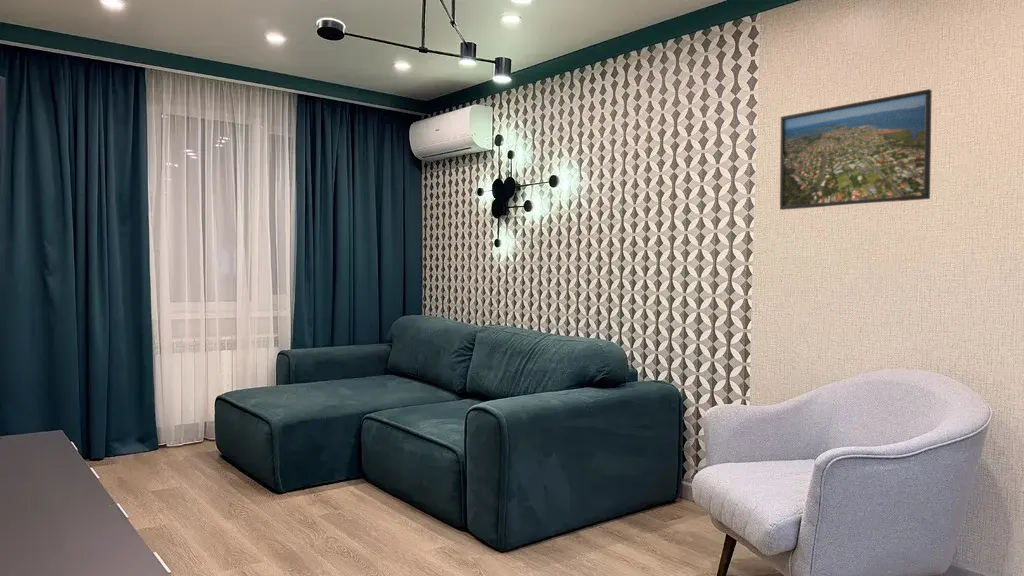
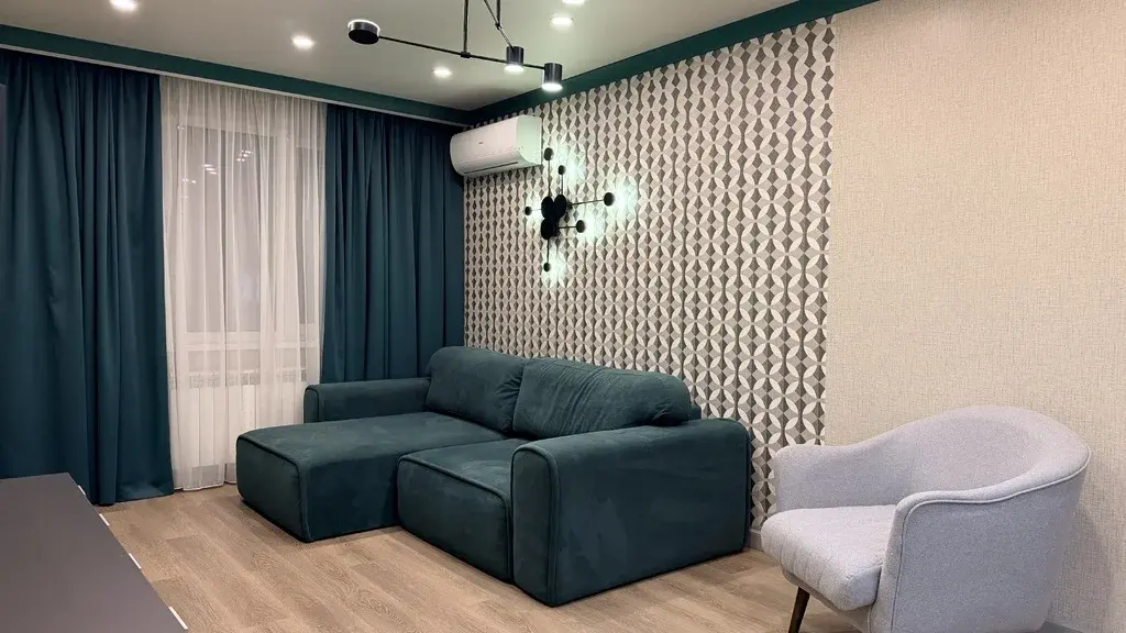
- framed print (849, 154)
